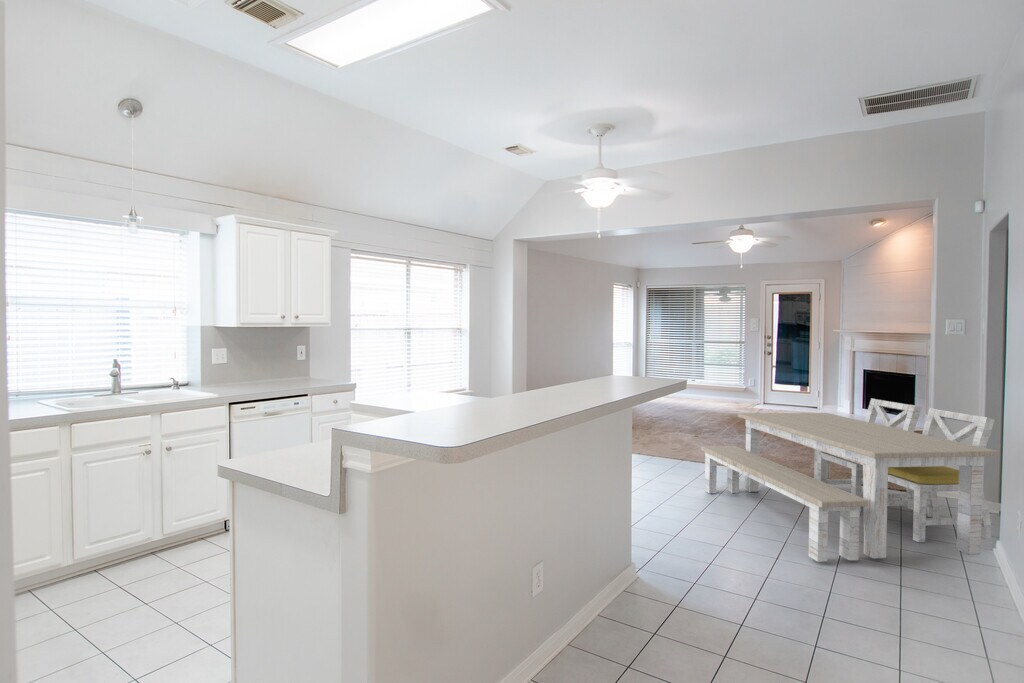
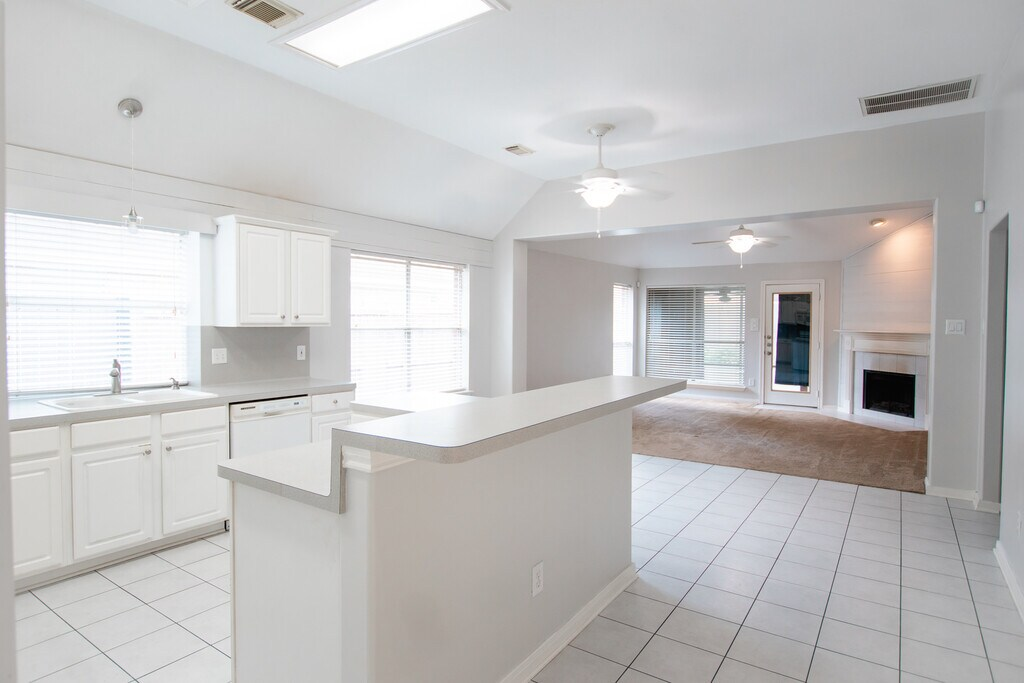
- dining table (823, 462)
